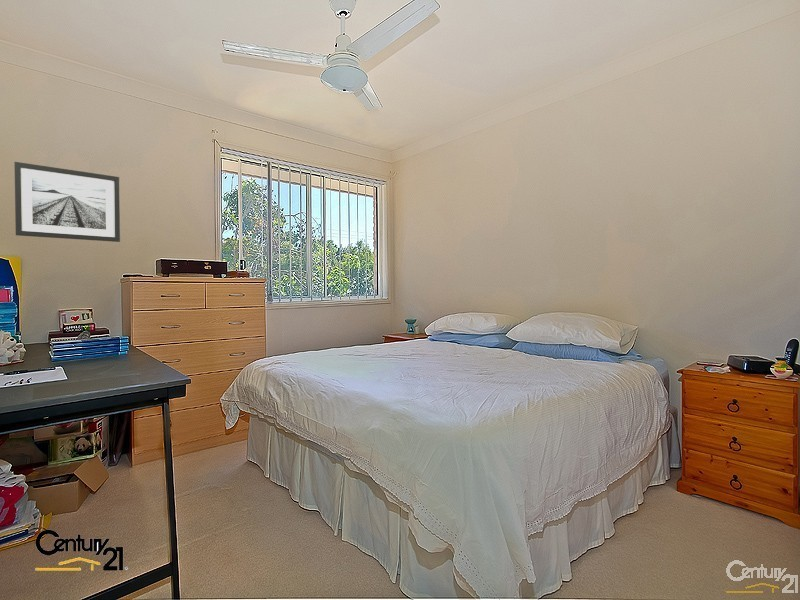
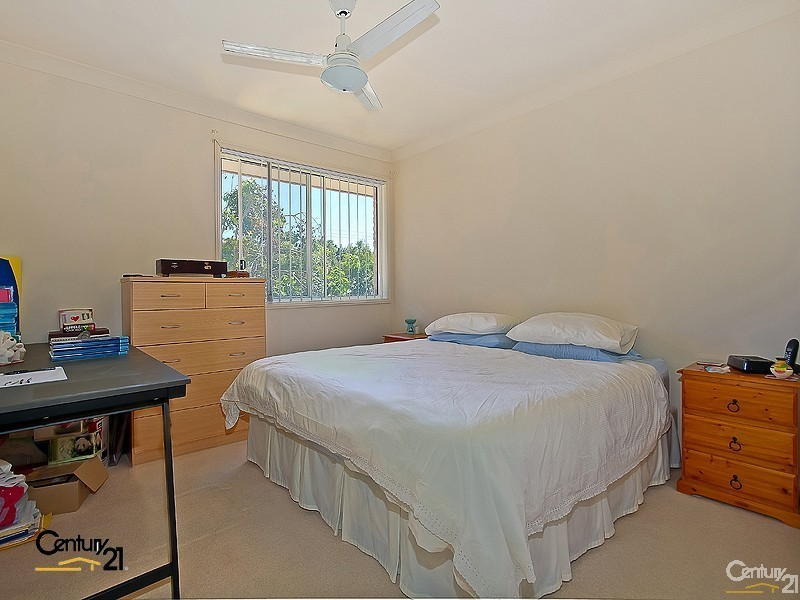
- wall art (70, 204)
